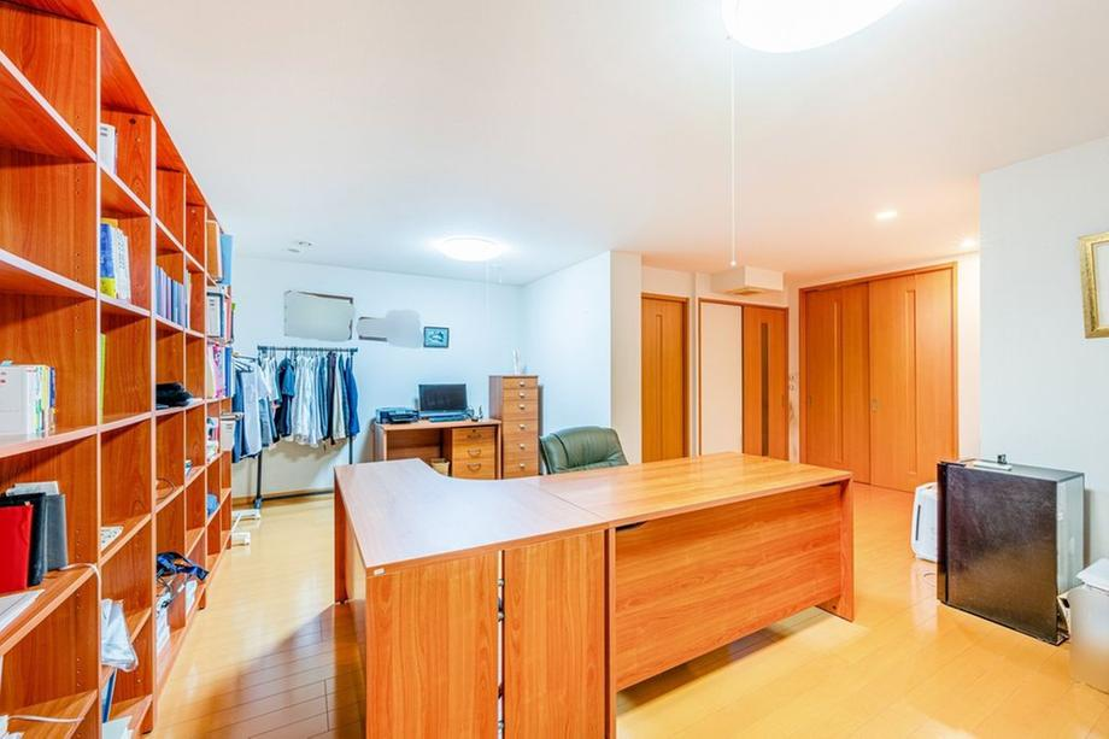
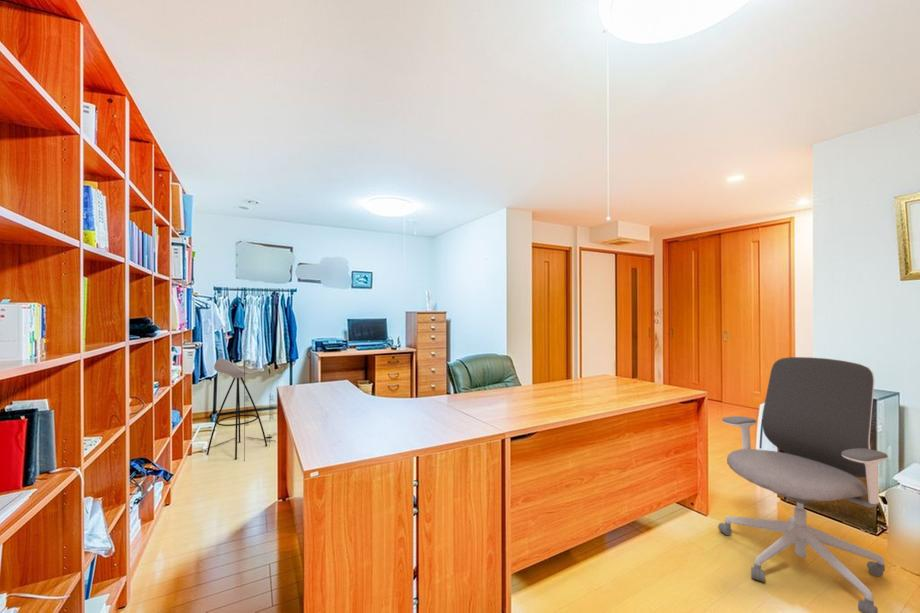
+ office chair (804, 463)
+ stool (251, 399)
